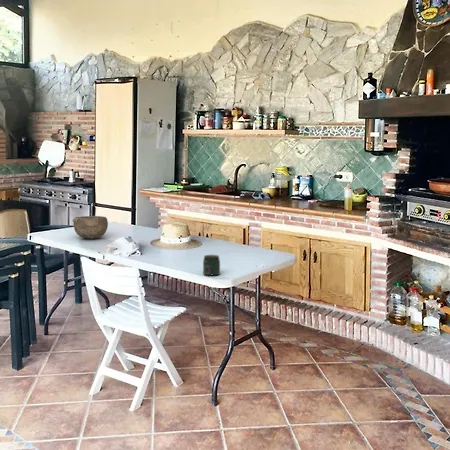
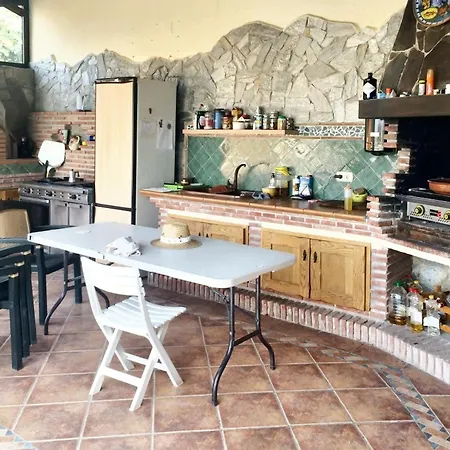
- bowl (90, 227)
- jar (211, 264)
